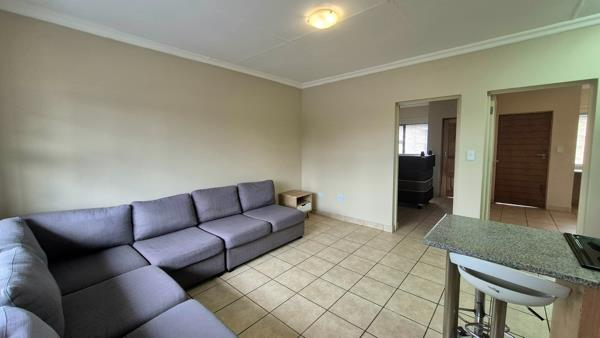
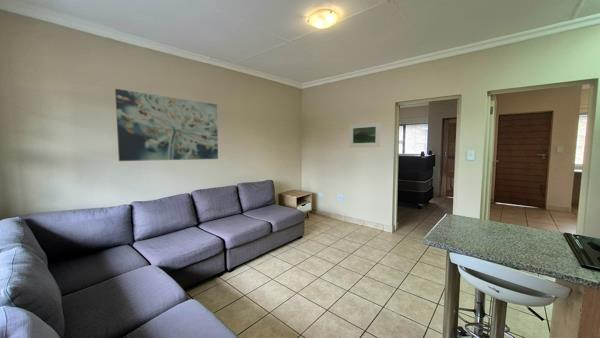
+ wall art (174, 129)
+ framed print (364, 135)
